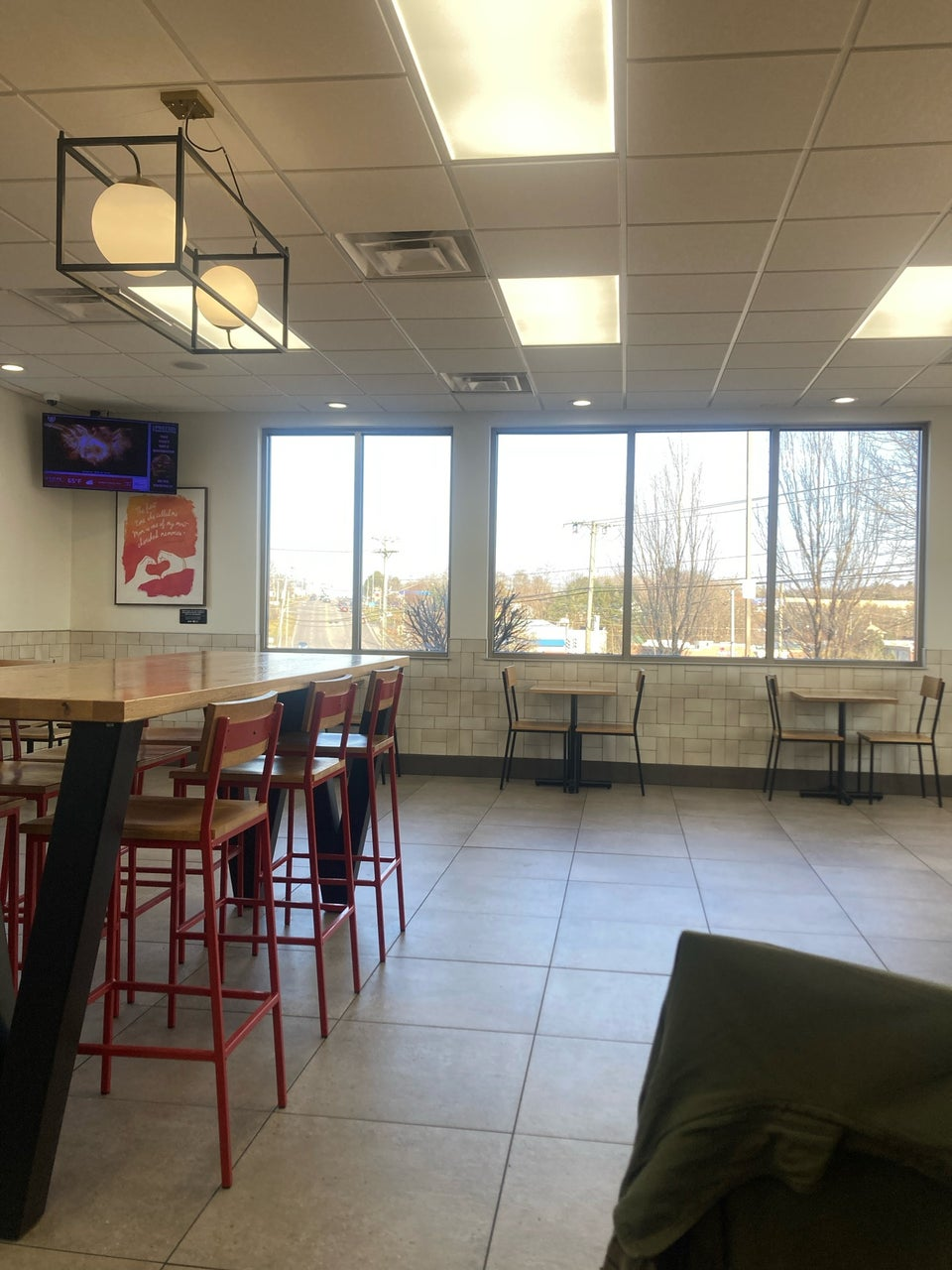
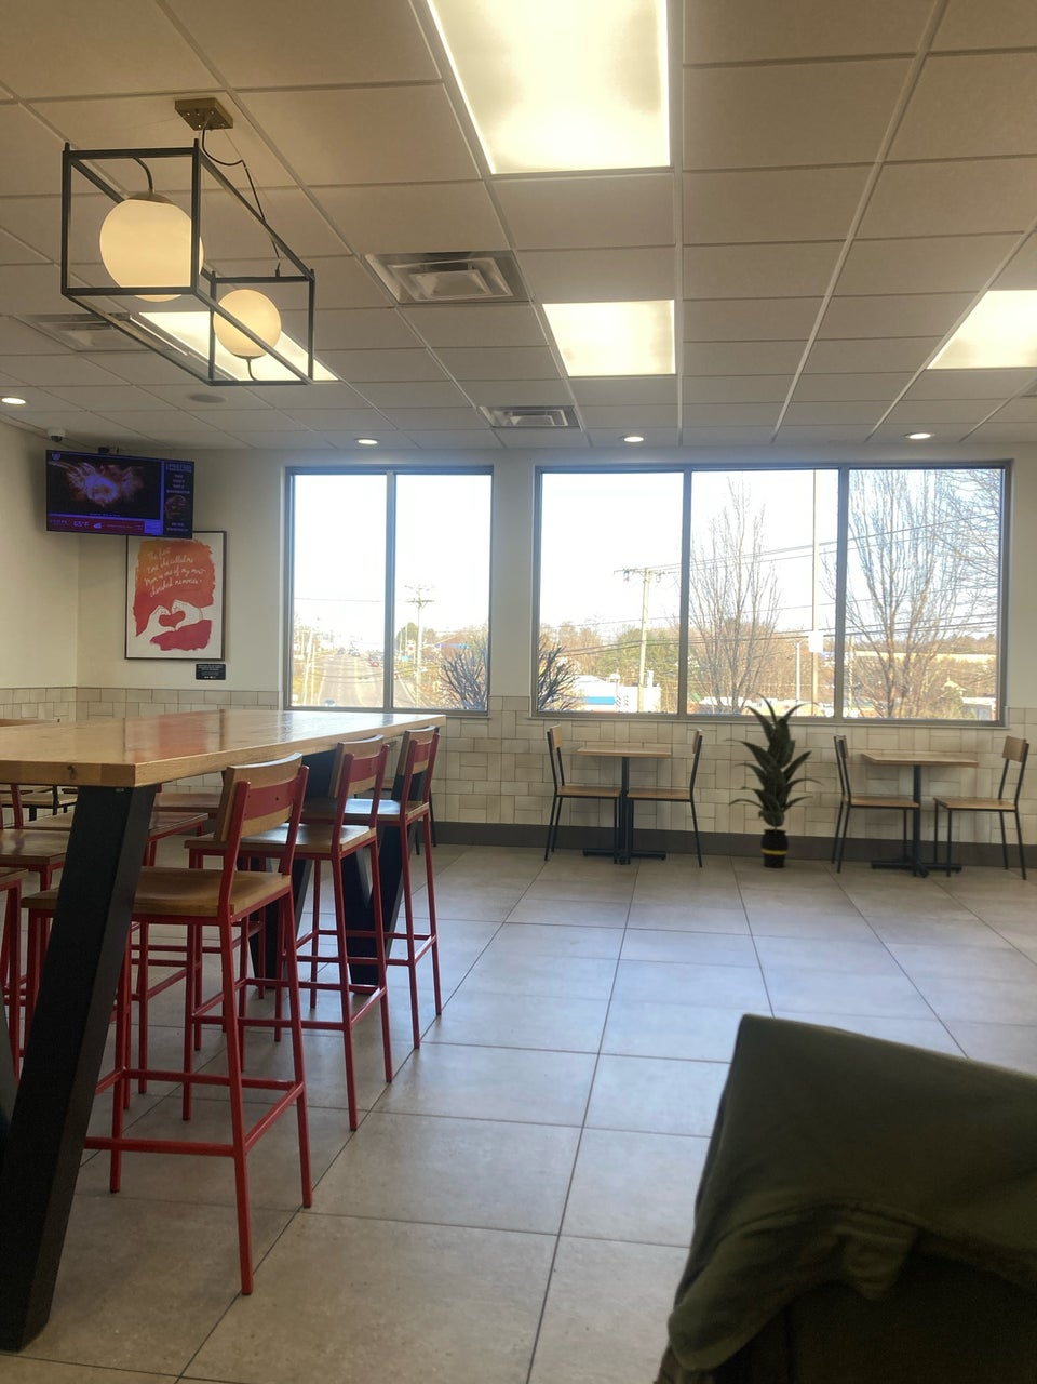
+ indoor plant (769, 778)
